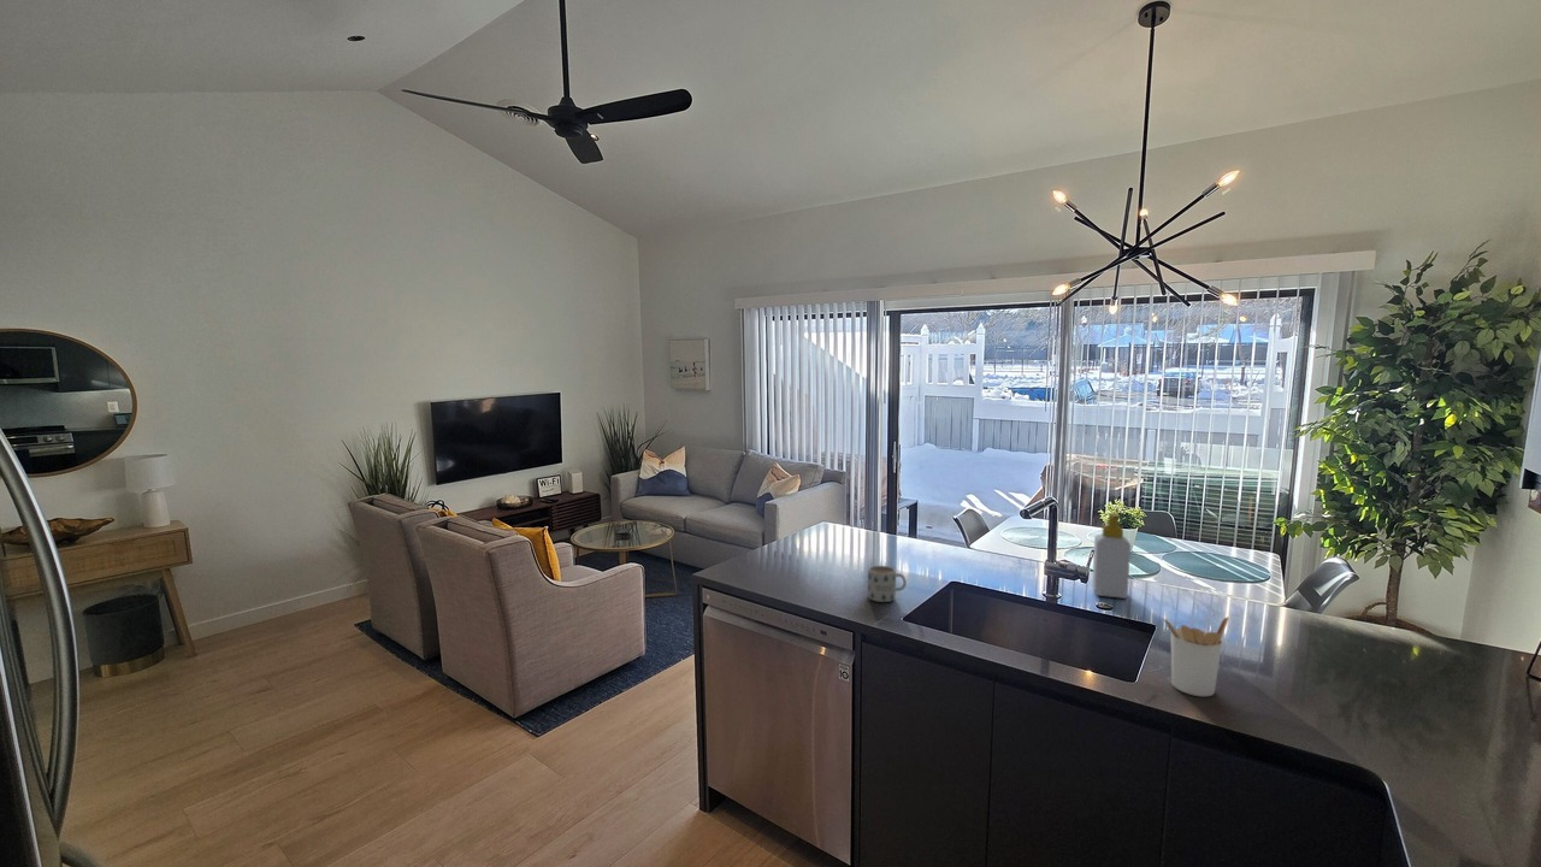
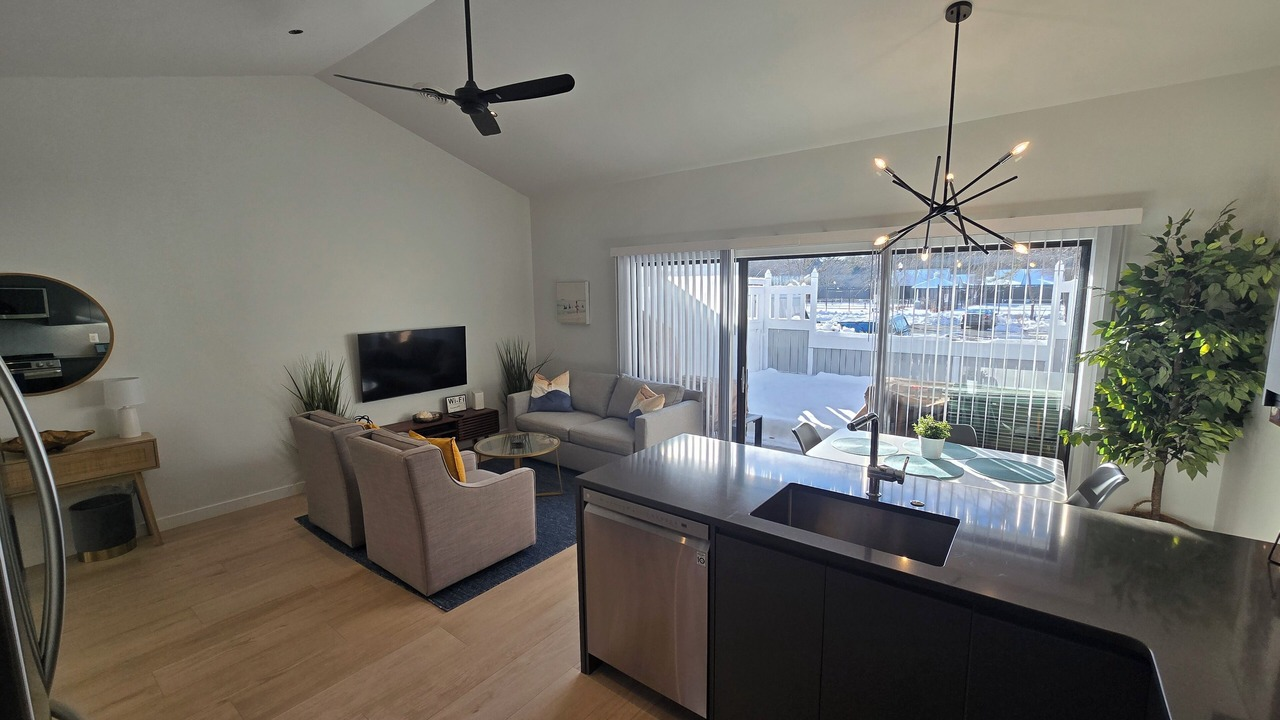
- utensil holder (1195, 654)
- mug (886, 583)
- soap bottle (1111, 553)
